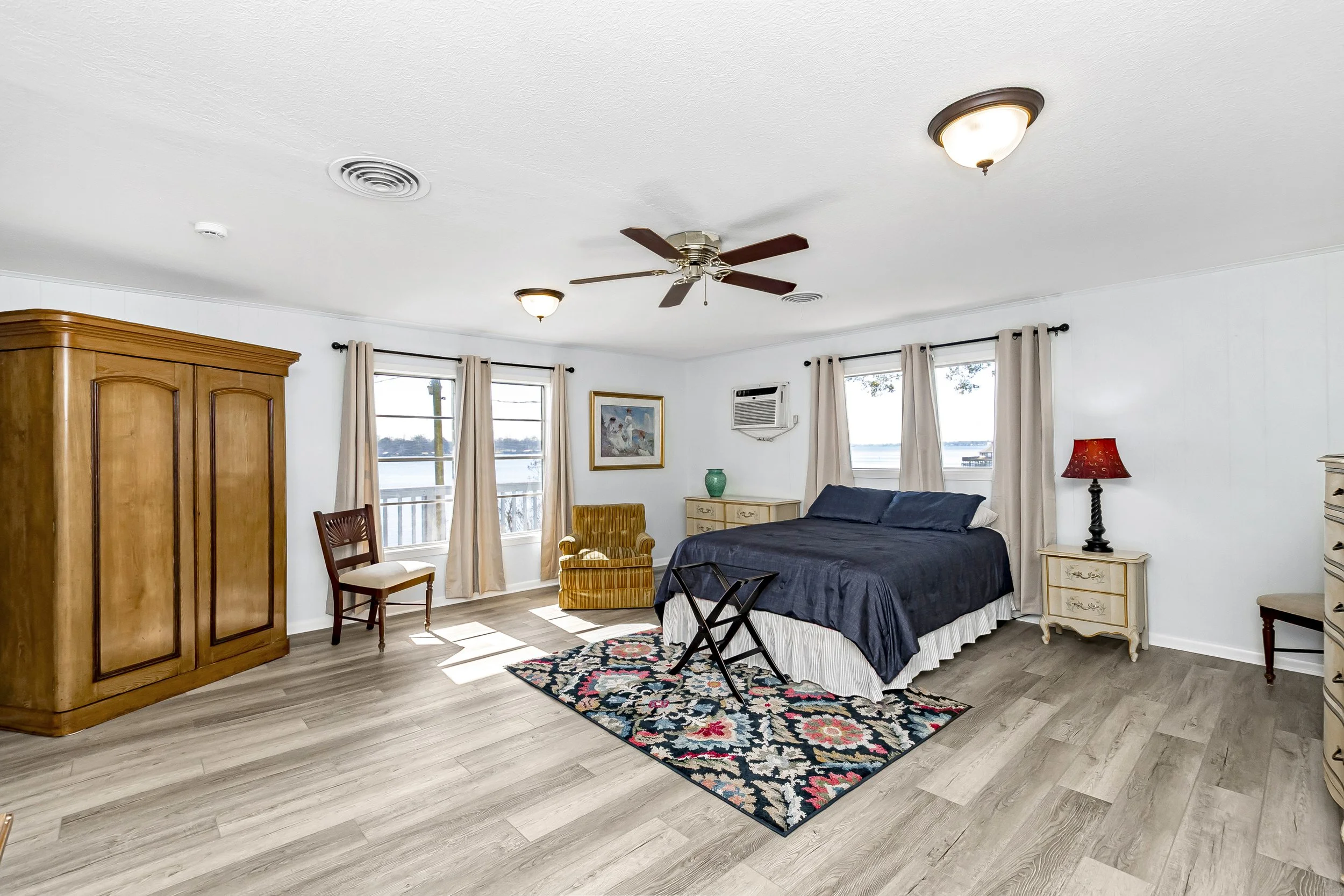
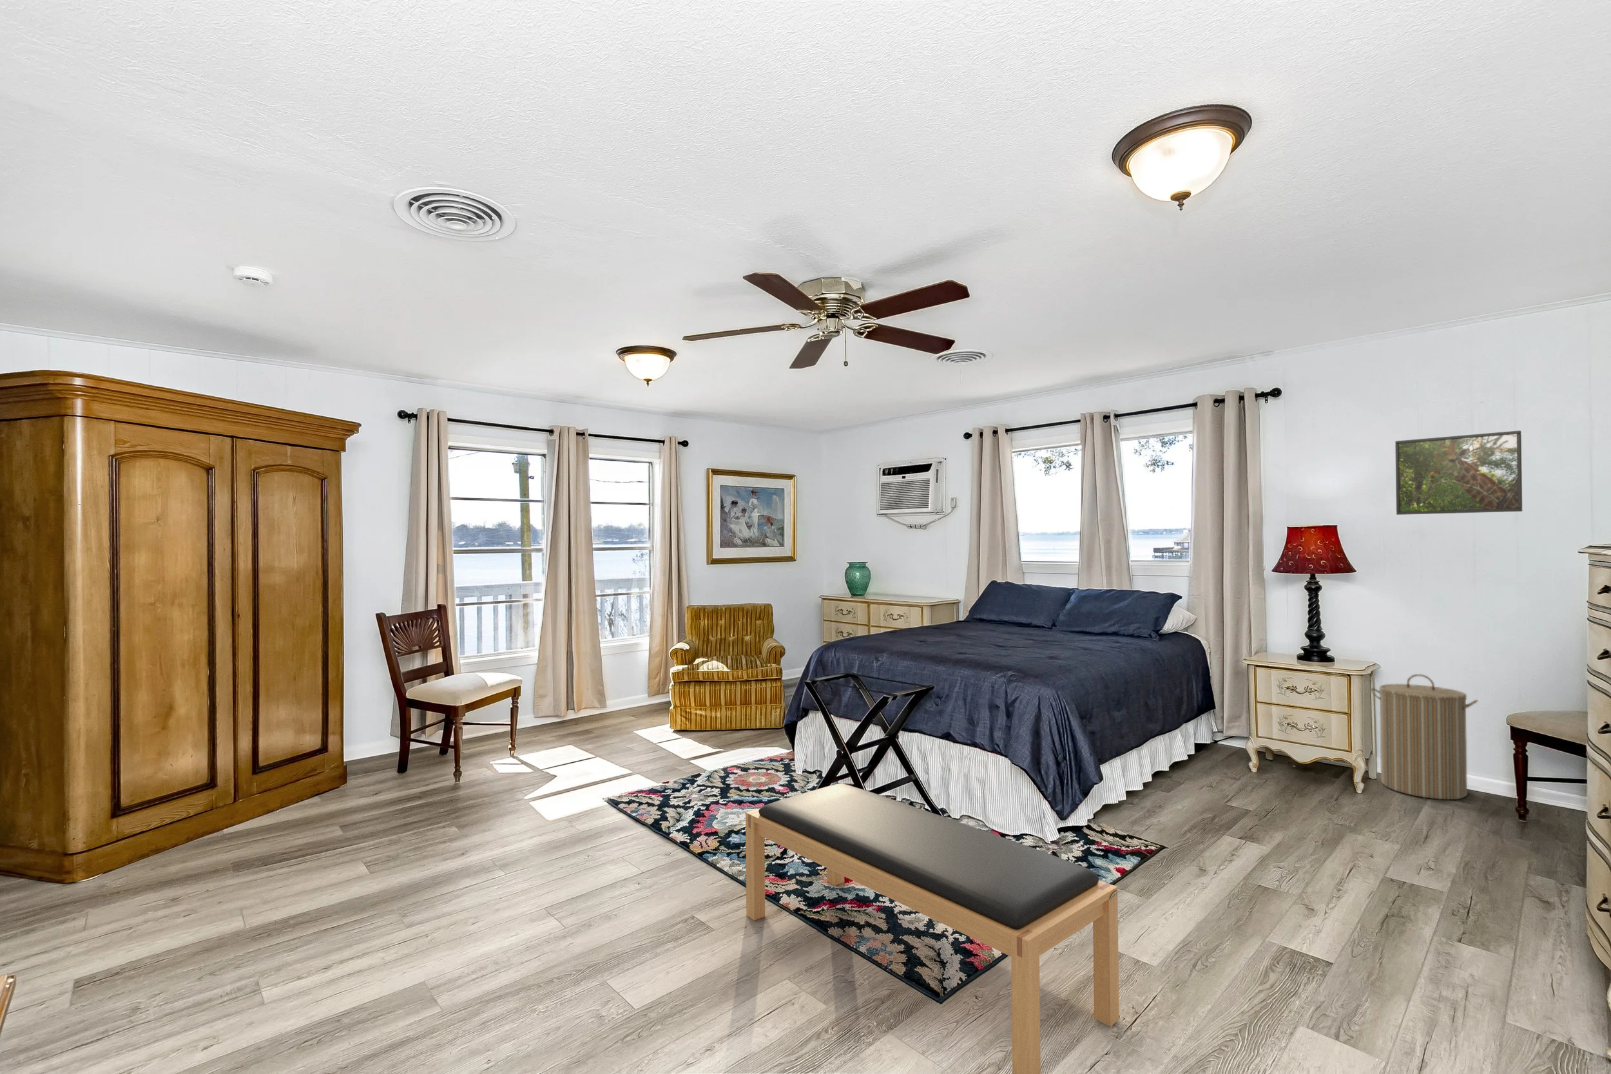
+ laundry hamper (1422, 731)
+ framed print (1455, 475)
+ bench (909, 895)
